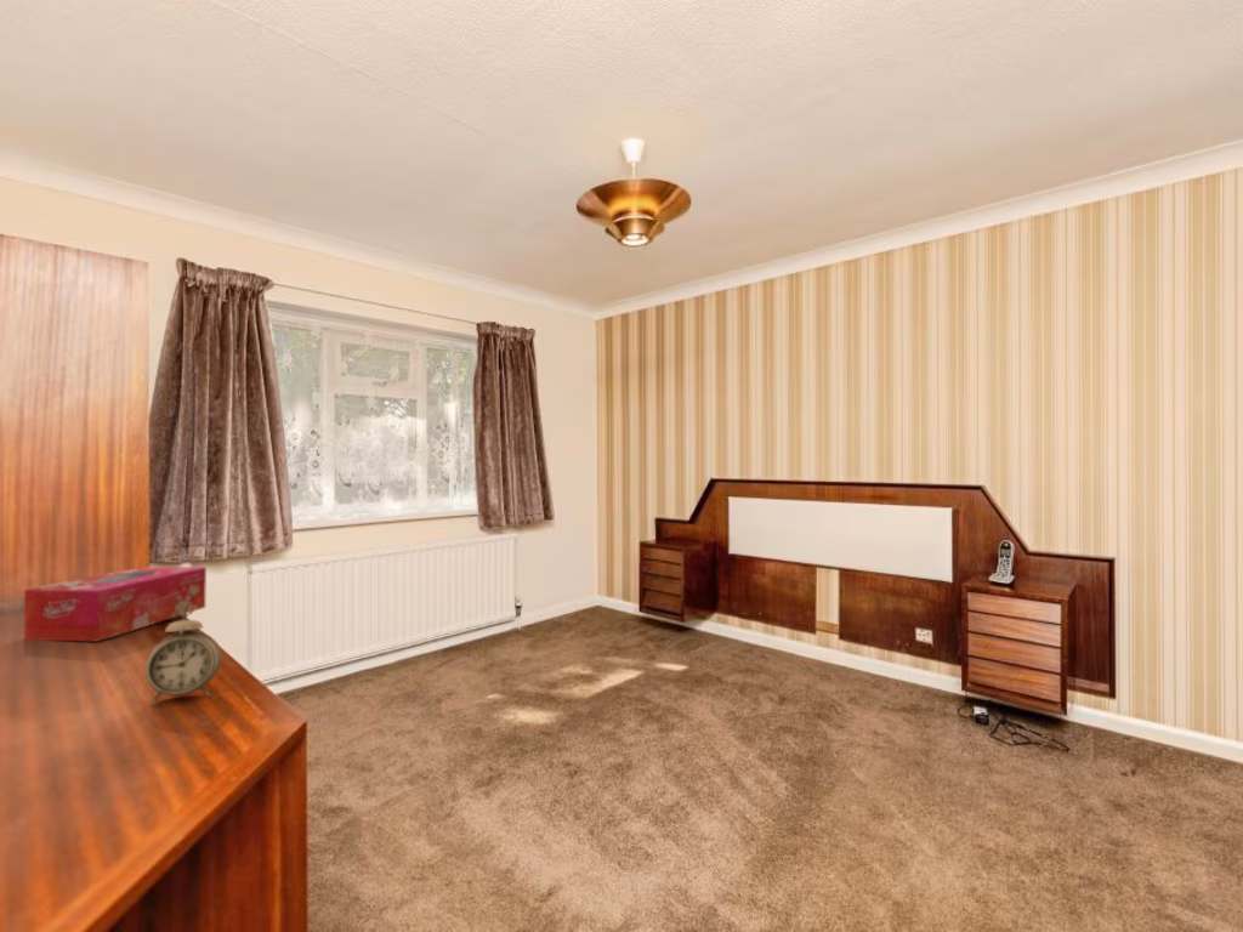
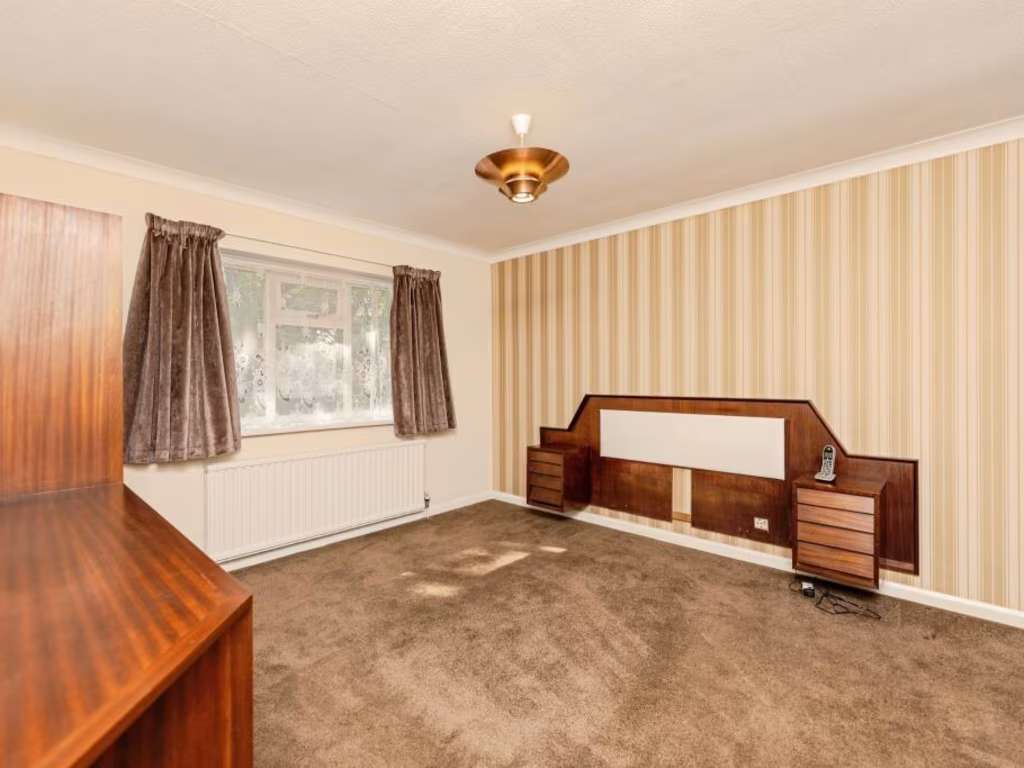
- alarm clock (183, 650)
- tissue box (124, 599)
